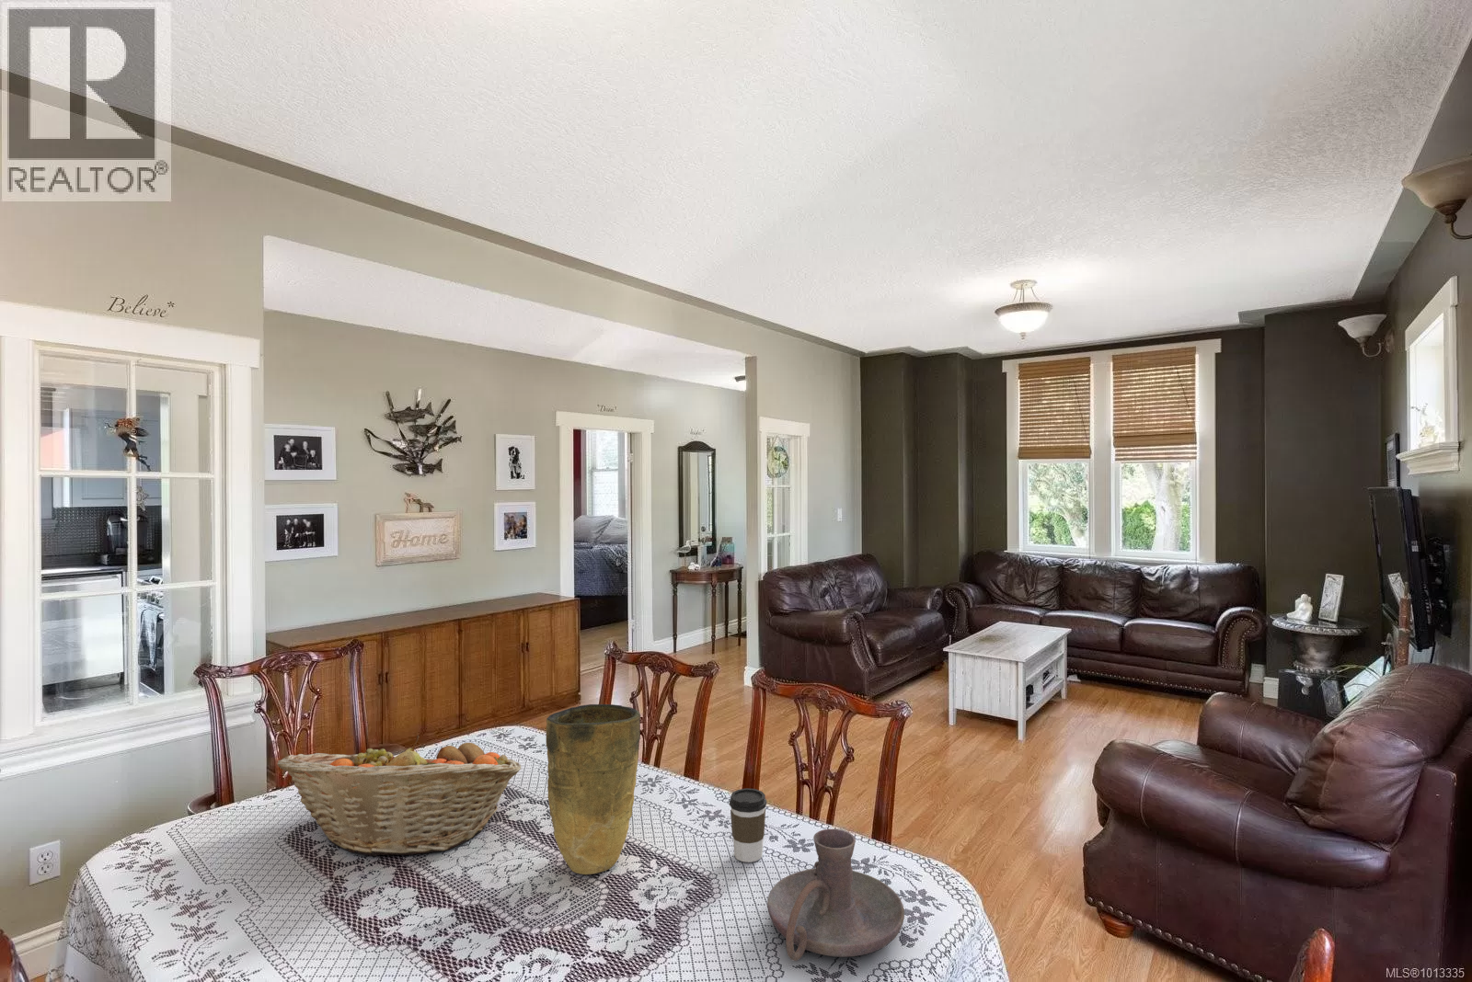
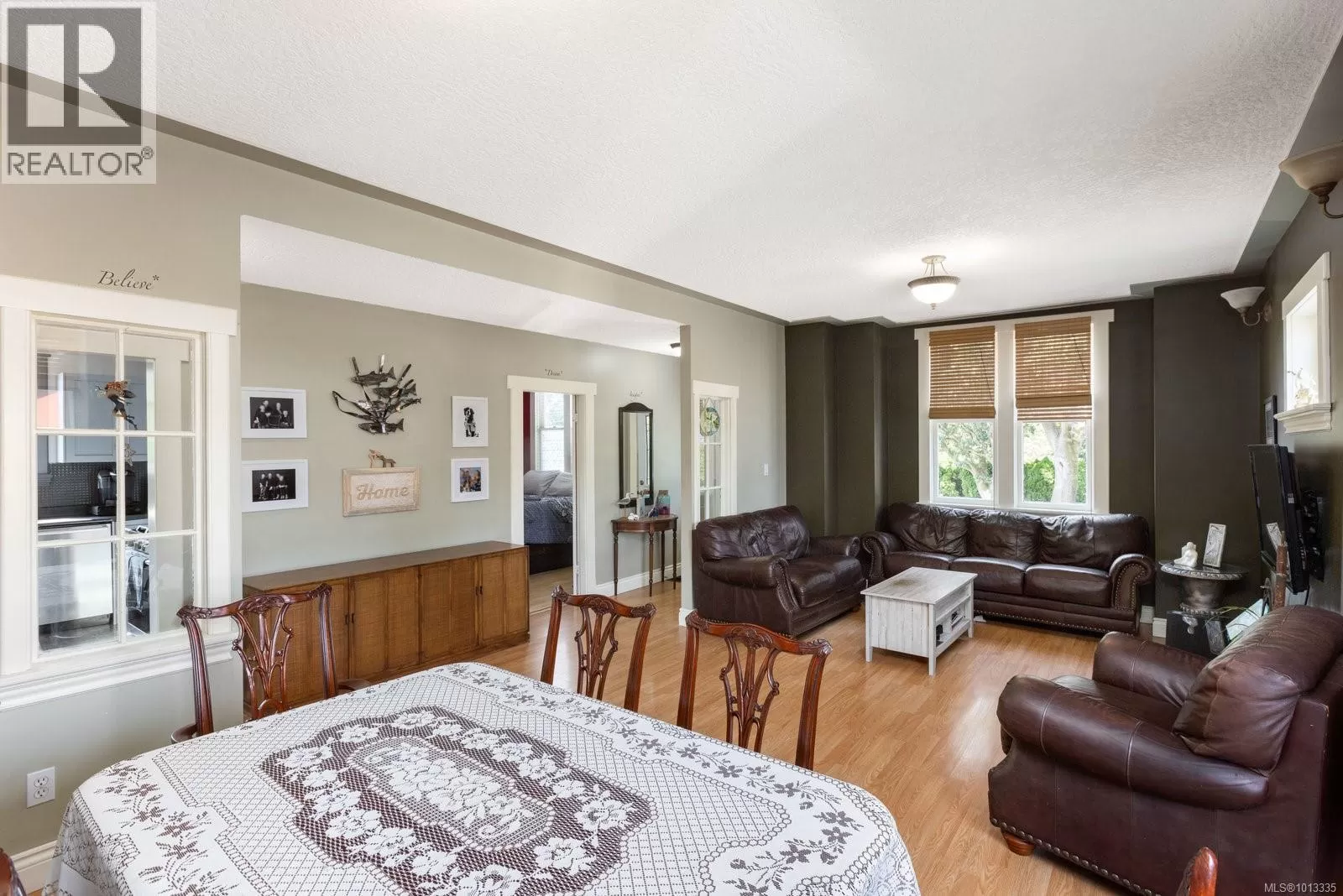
- candle holder (828, 890)
- fruit basket (403, 781)
- coffee cup (748, 825)
- vase (593, 785)
